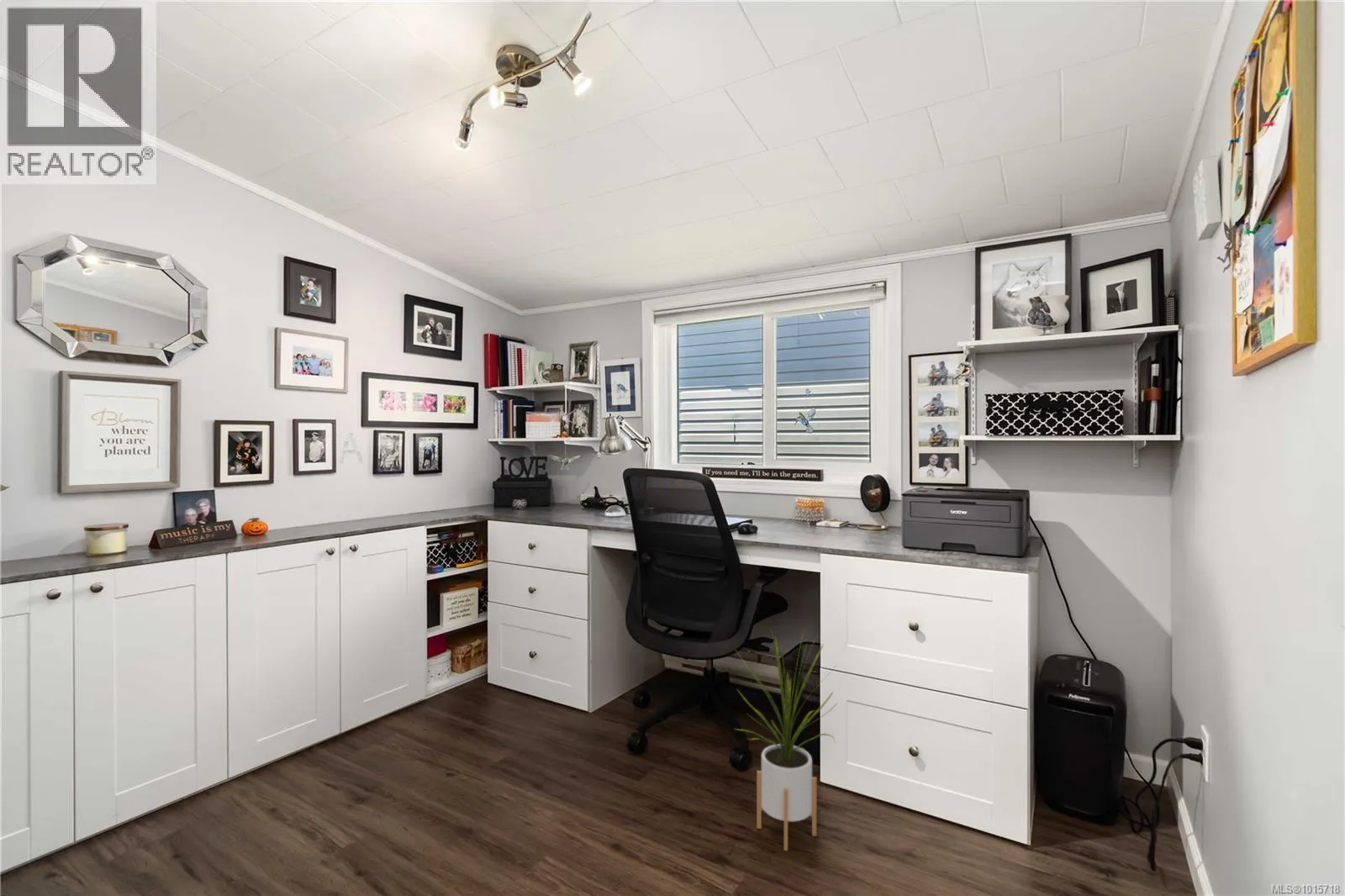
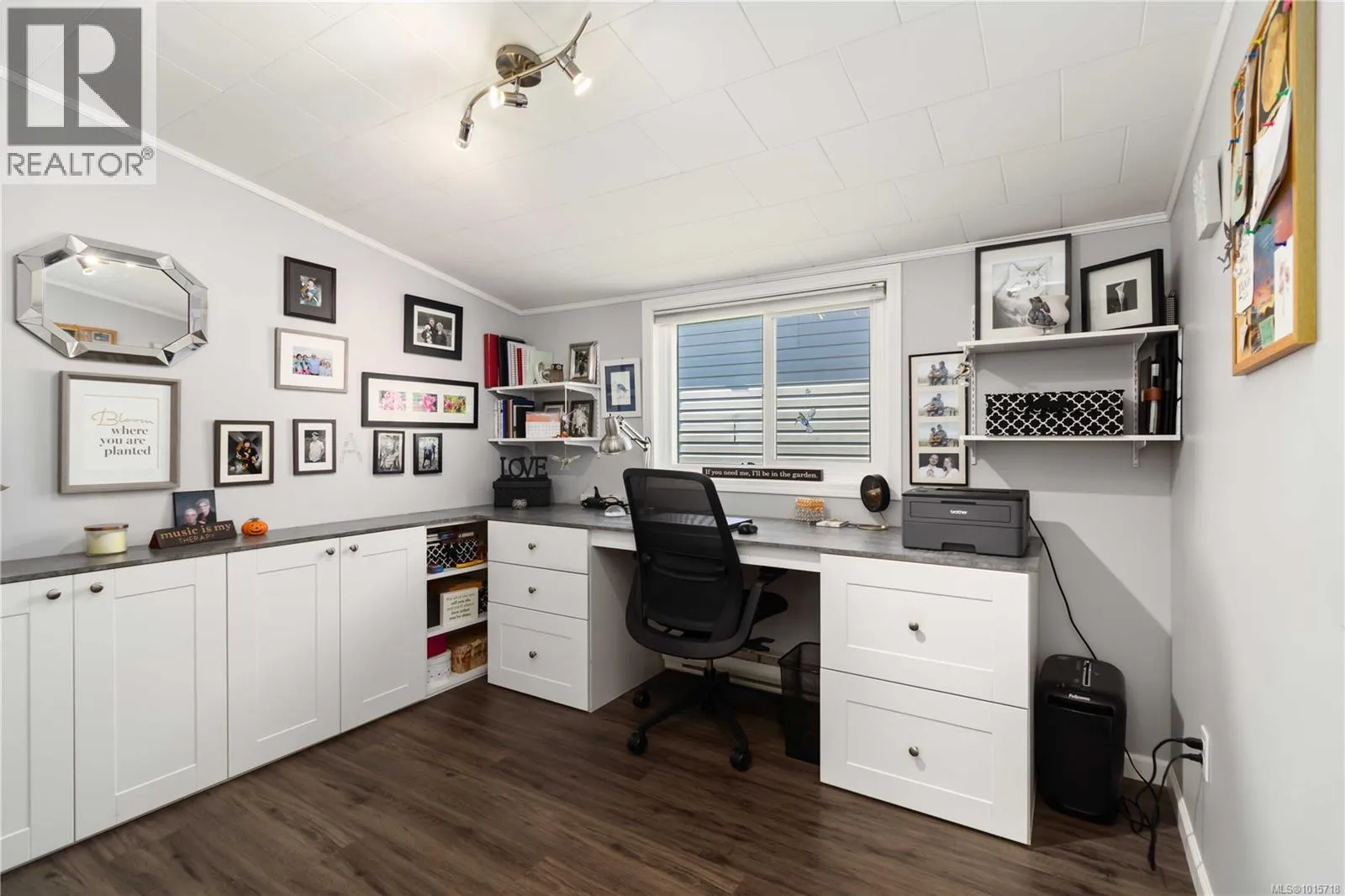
- house plant (783, 731)
